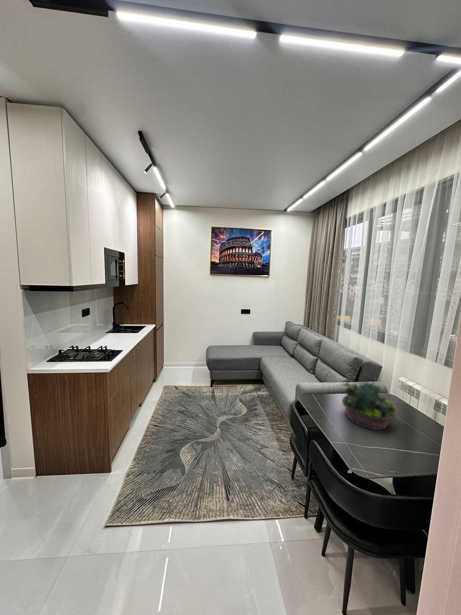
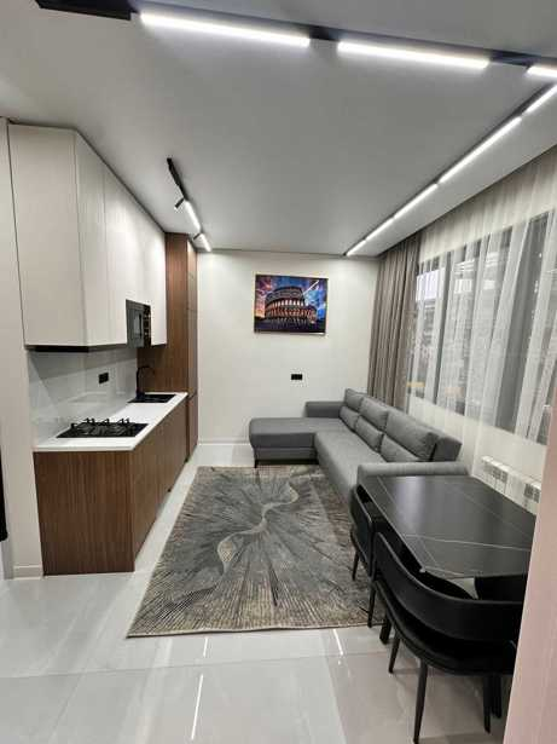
- succulent planter (368, 398)
